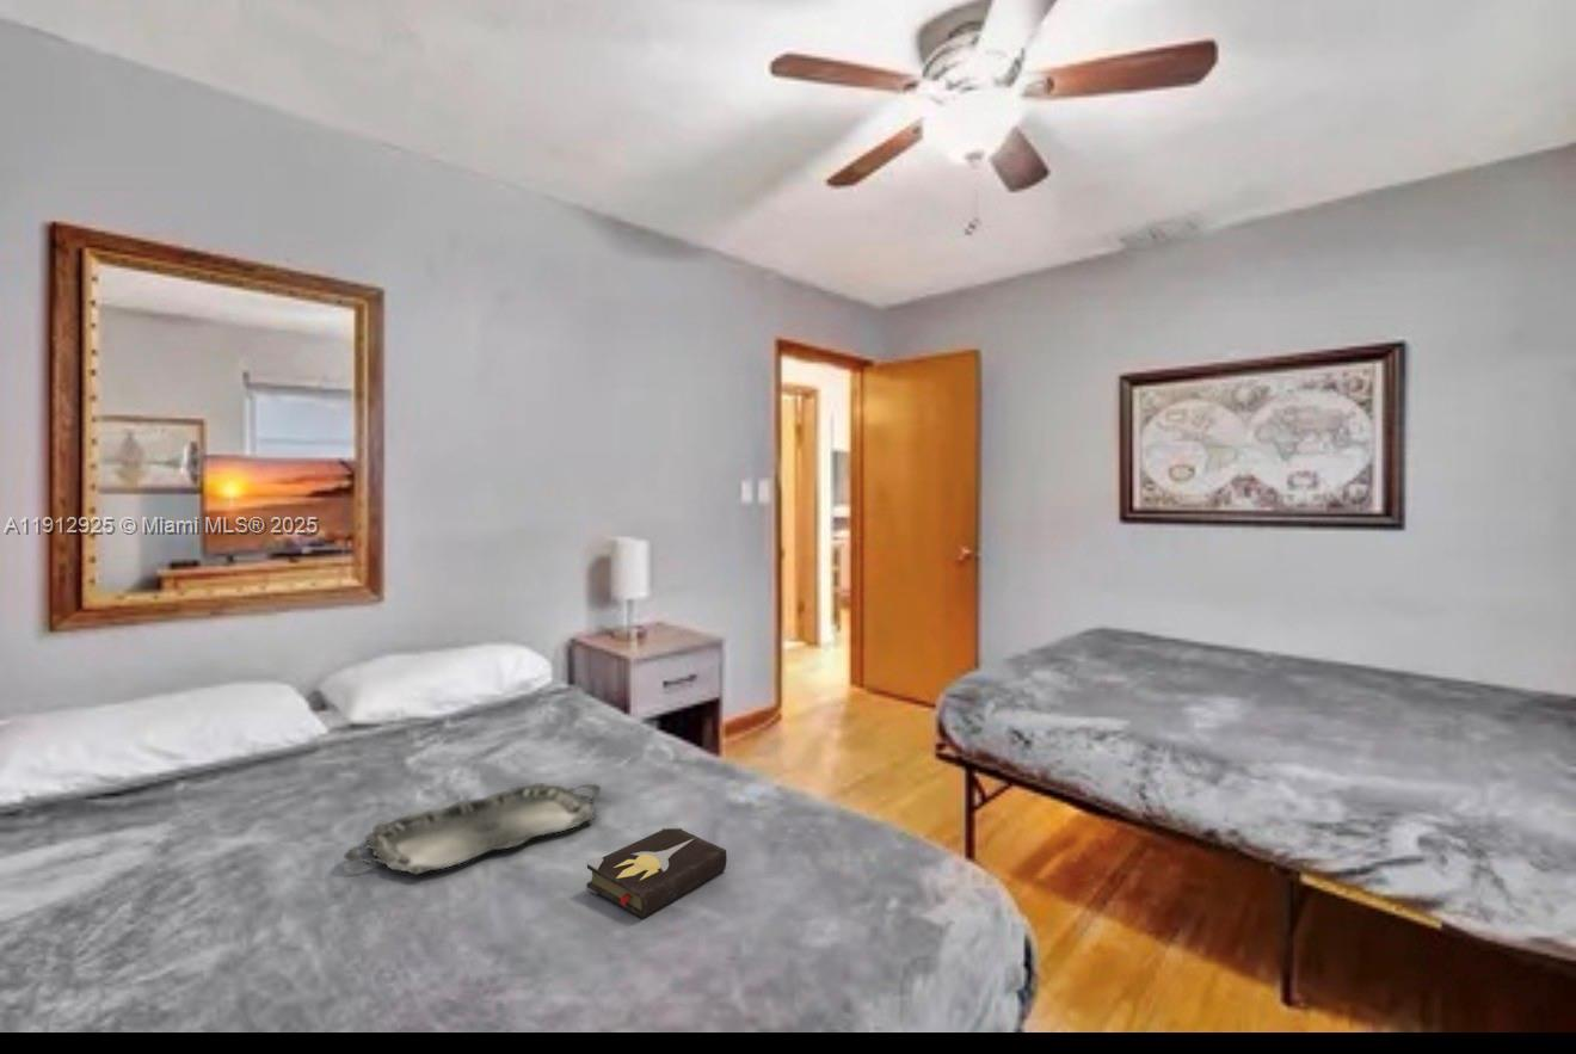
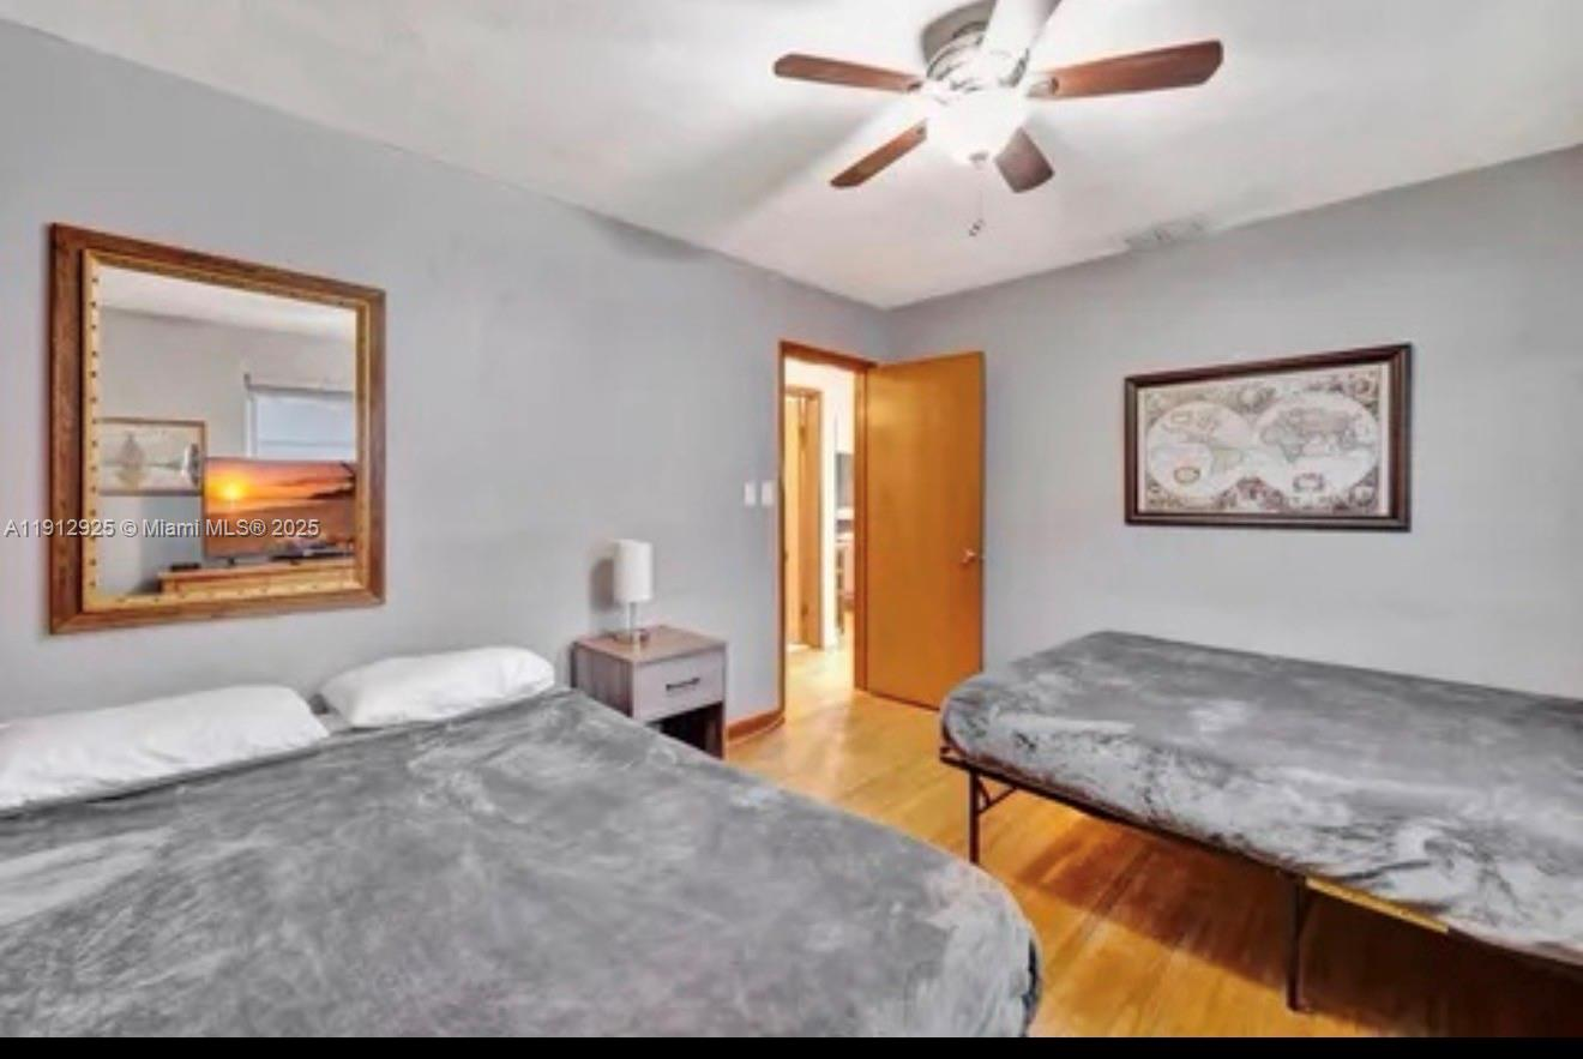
- hardback book (658, 865)
- serving tray (486, 822)
